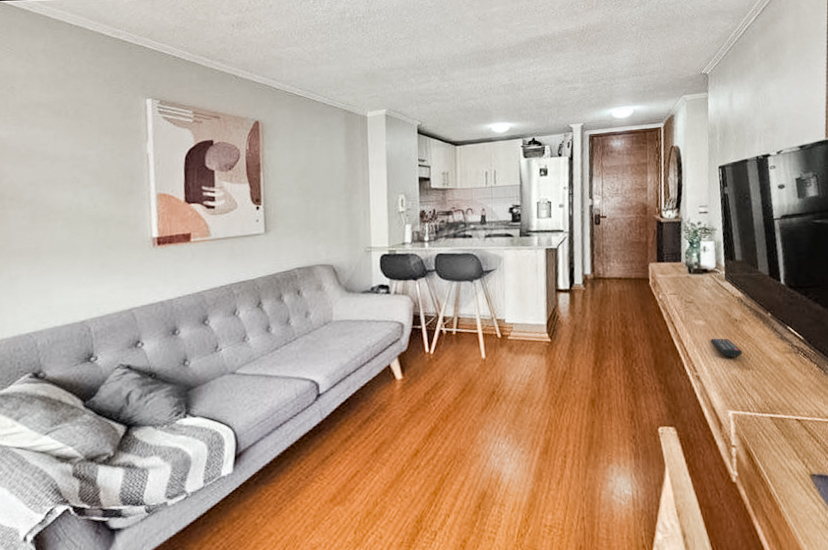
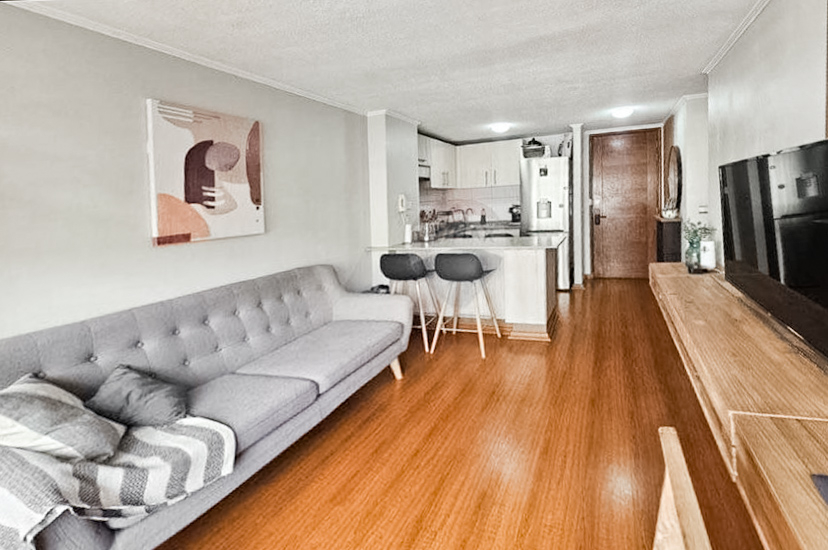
- remote control (725, 346)
